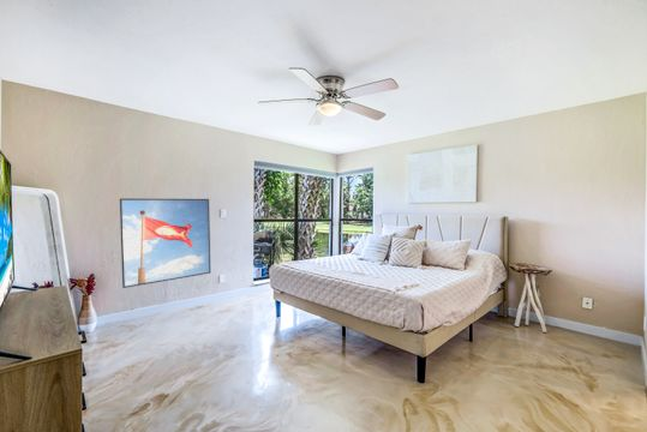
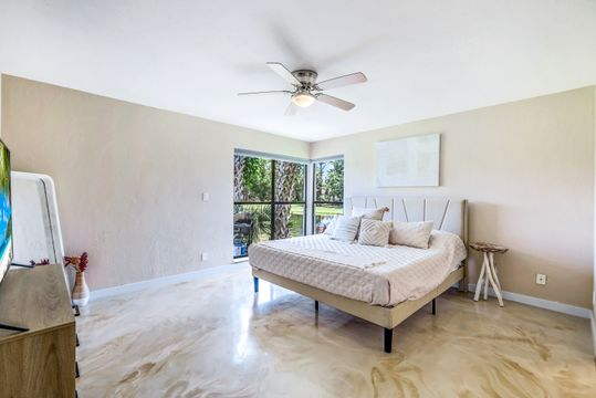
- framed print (169, 239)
